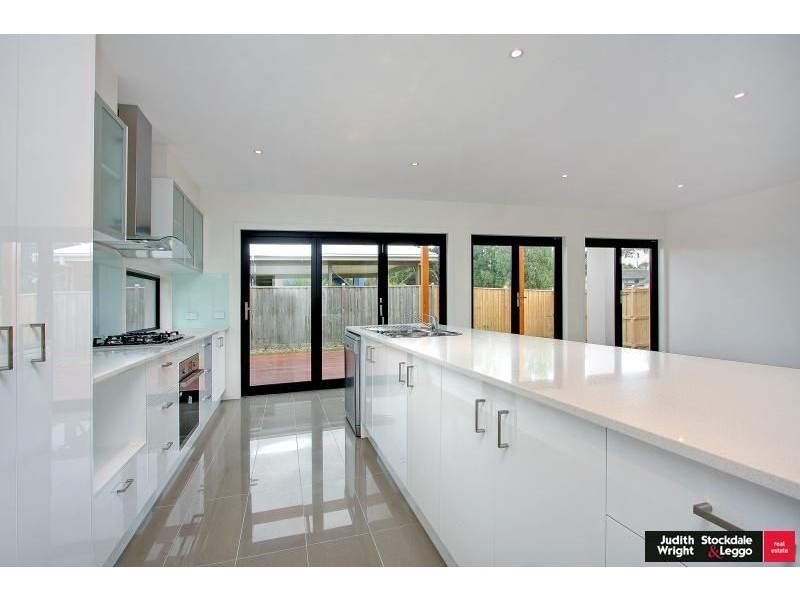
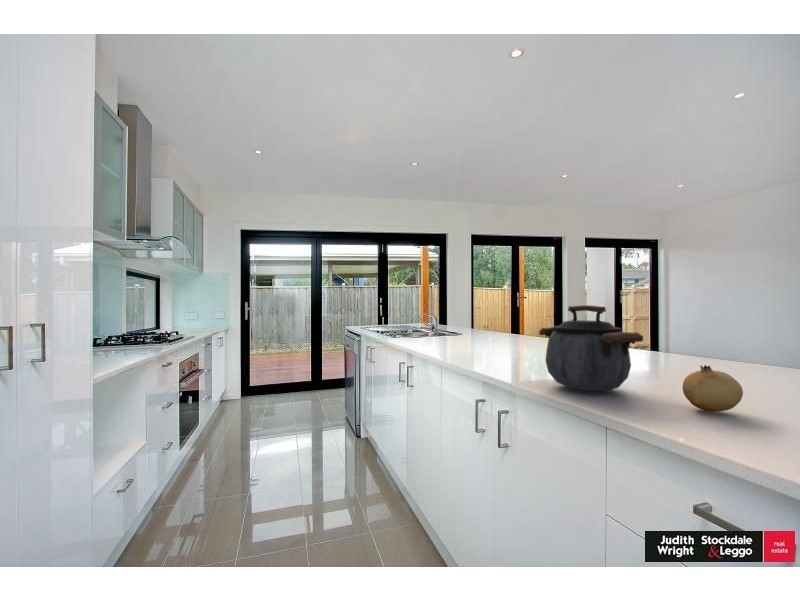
+ kettle (586, 347)
+ fruit (711, 387)
